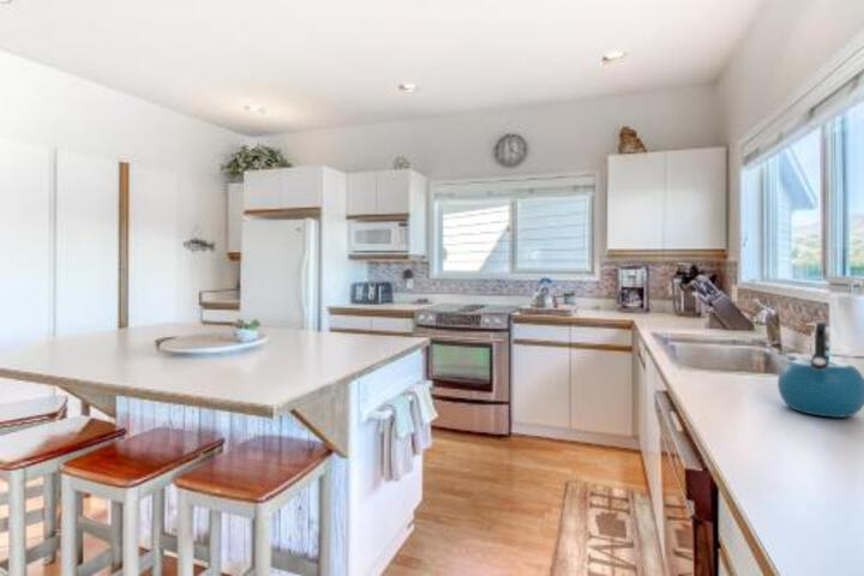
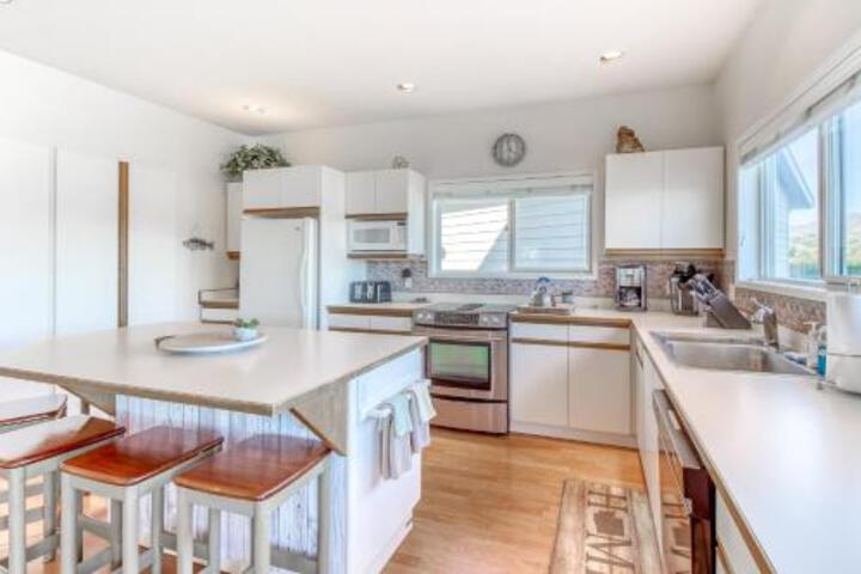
- kettle (820, 366)
